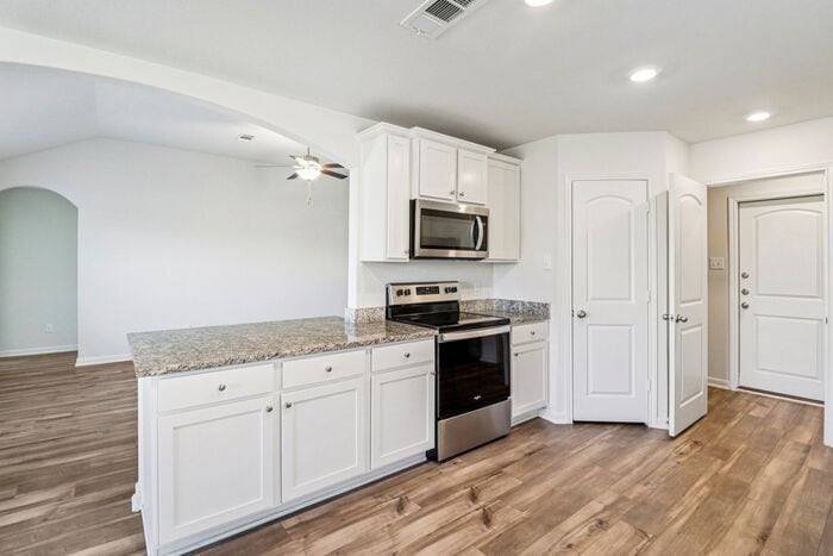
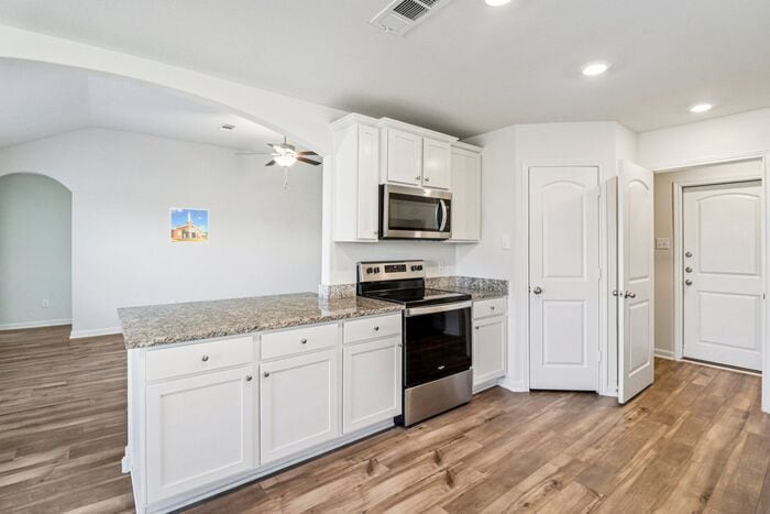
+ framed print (189, 226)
